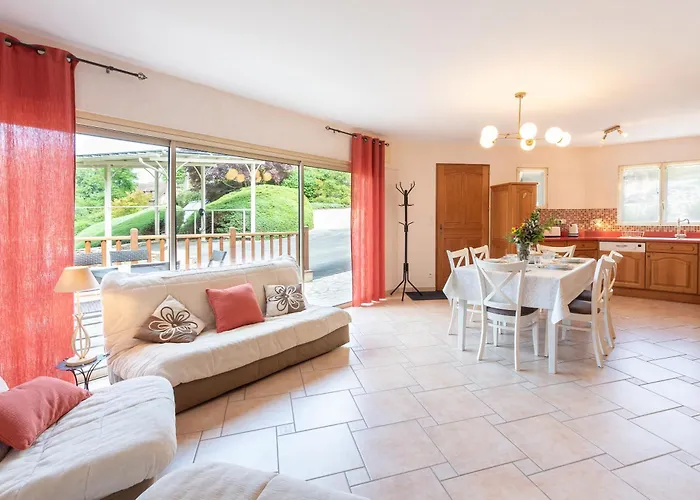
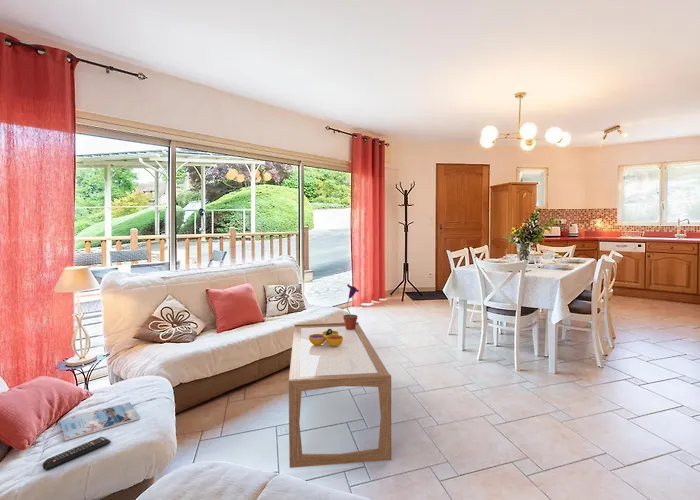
+ coffee table (332, 377)
+ magazine (100, 419)
+ decorative bowl (329, 334)
+ potted flower (347, 304)
+ remote control (78, 451)
